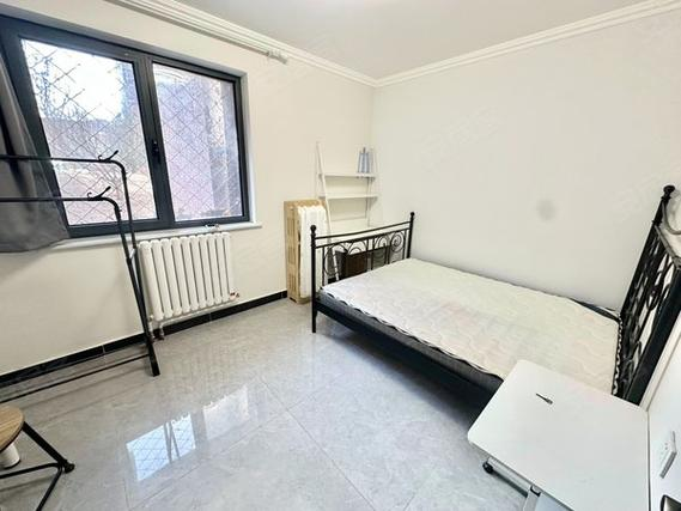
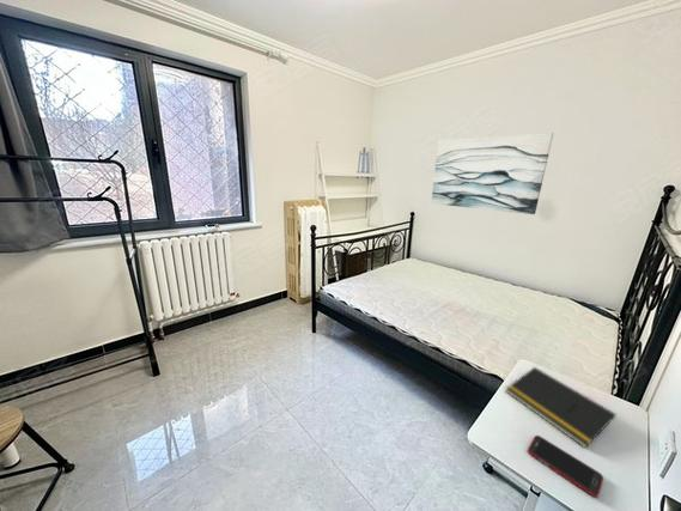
+ cell phone (563, 463)
+ notepad (557, 401)
+ wall art (482, 174)
